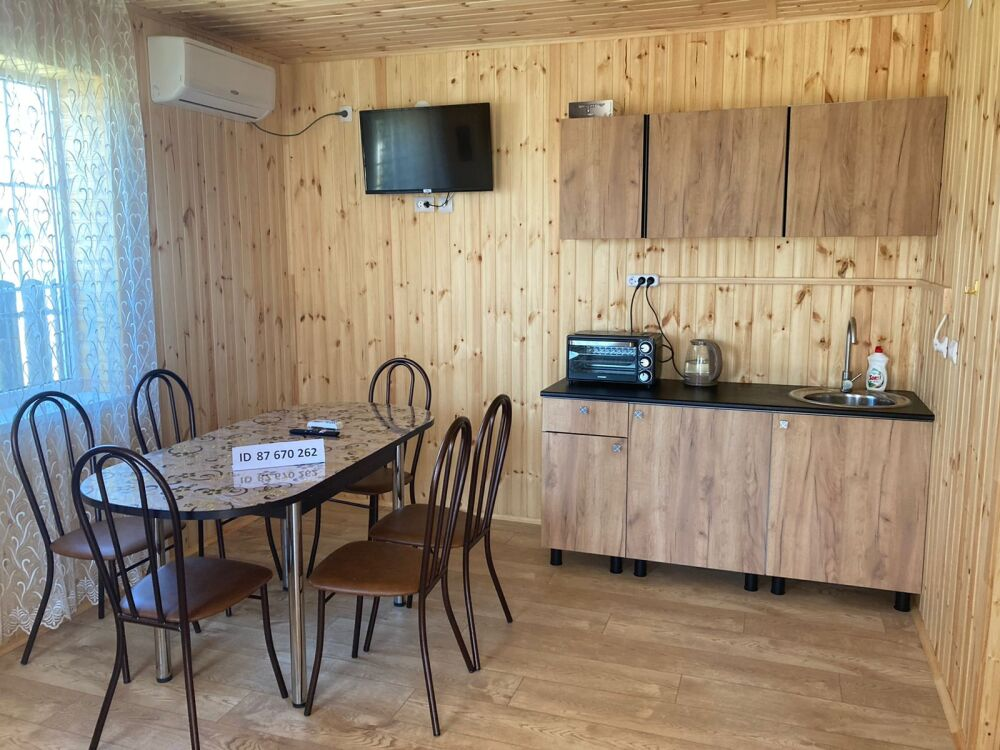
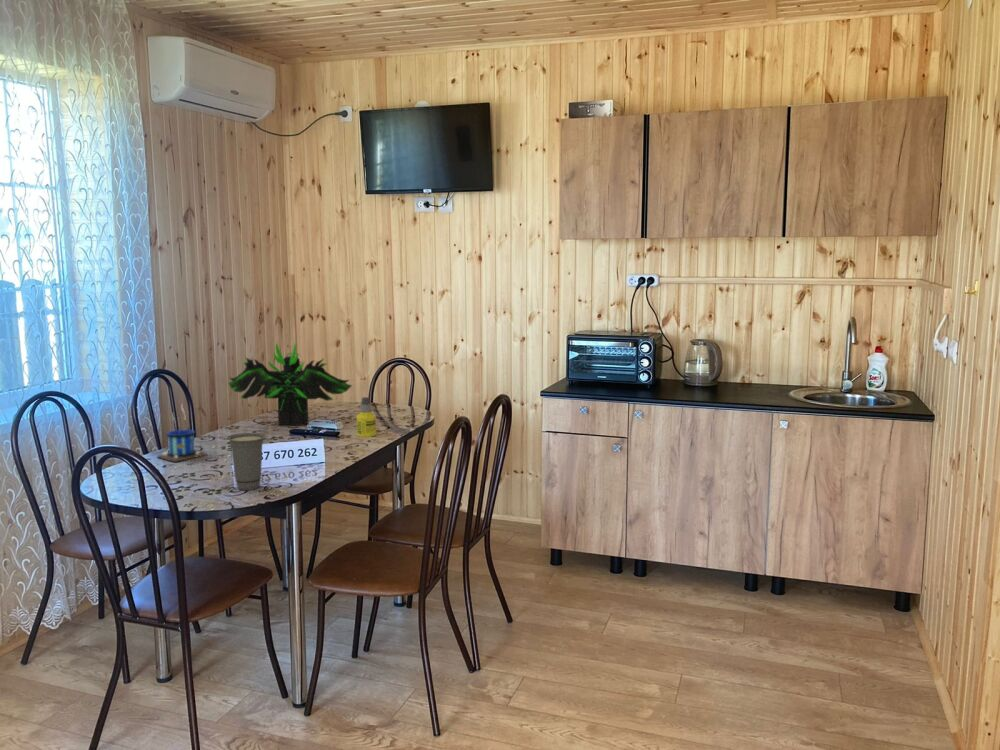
+ mug (182, 430)
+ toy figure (291, 383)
+ cup (247, 462)
+ bottle (366, 416)
